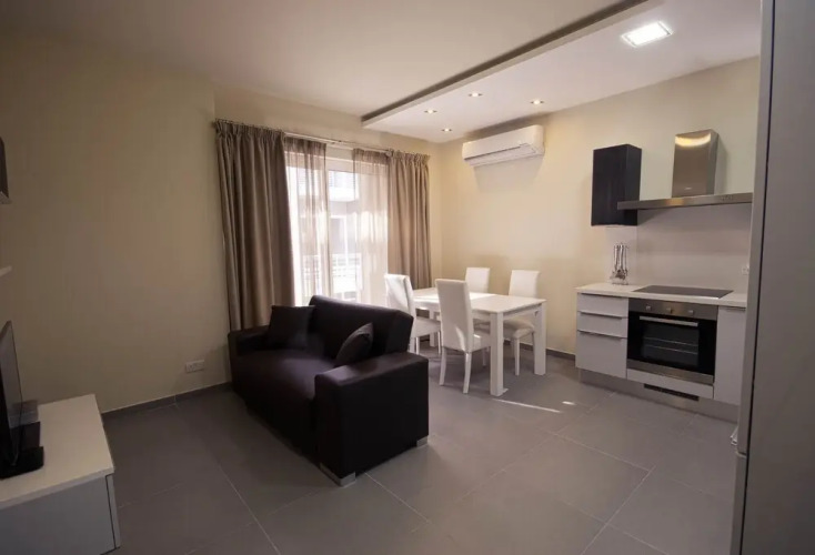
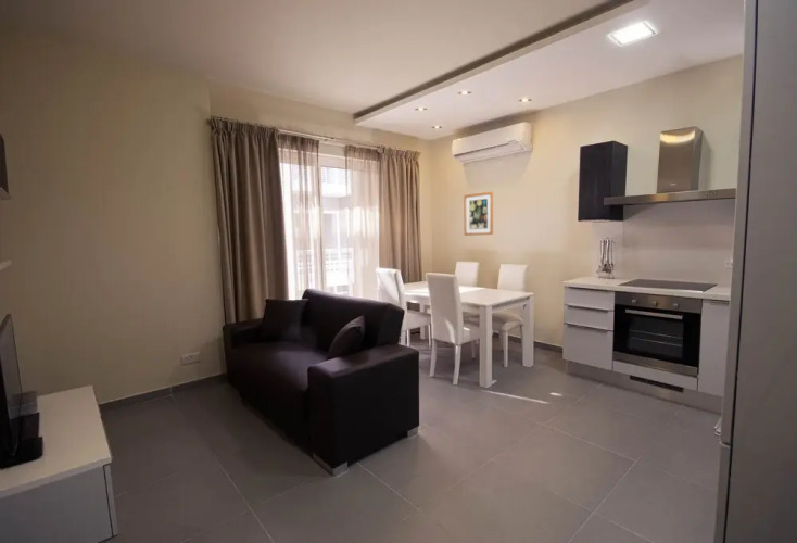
+ wall art (478, 214)
